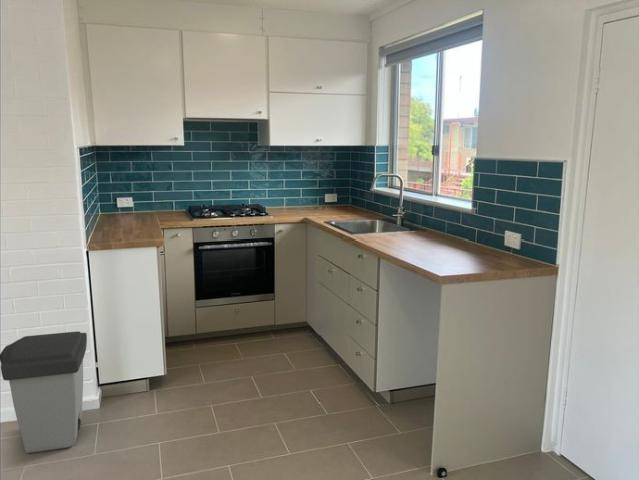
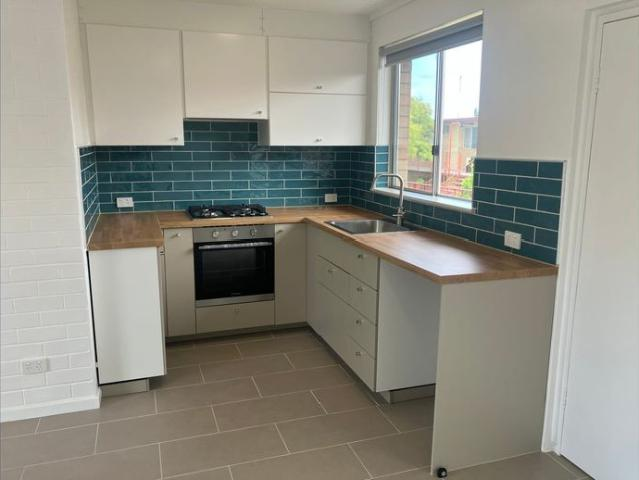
- trash can (48, 389)
